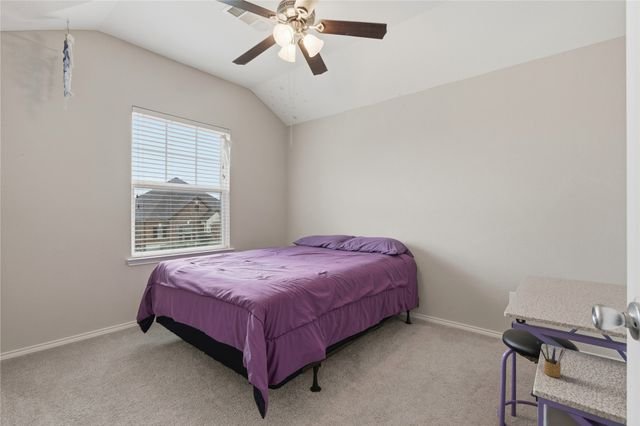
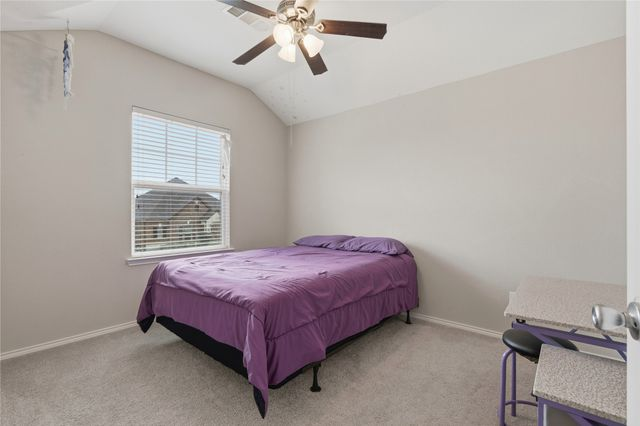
- pencil box (552, 358)
